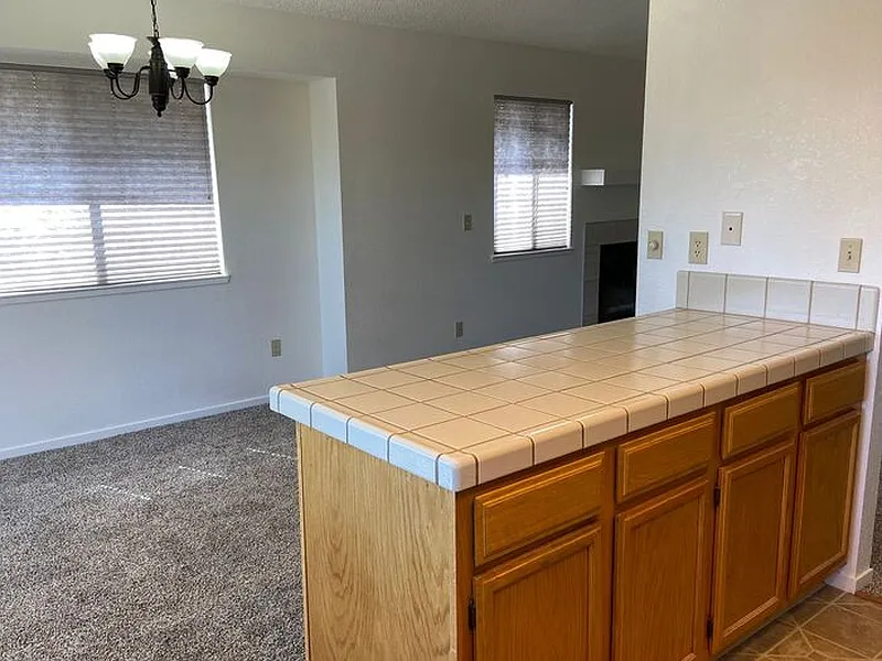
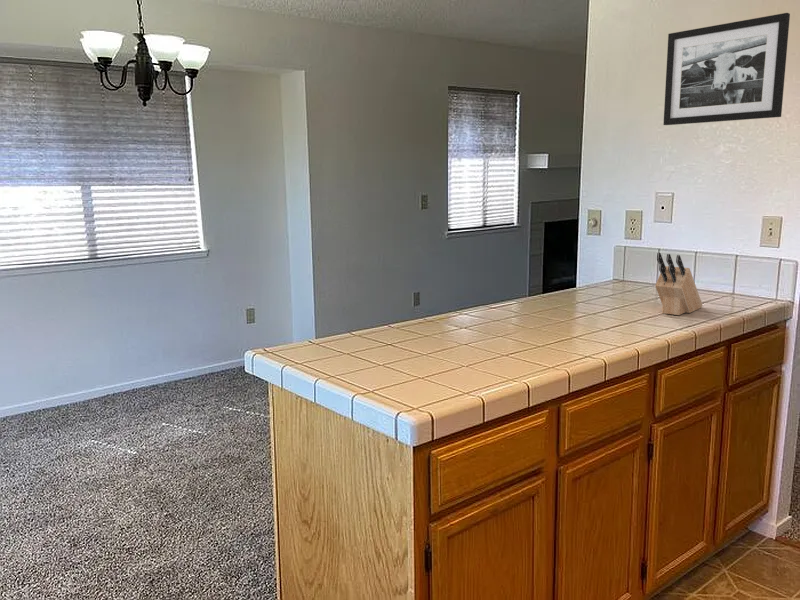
+ picture frame (722, 73)
+ knife block (678, 281)
